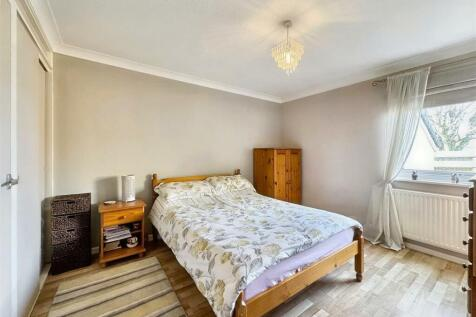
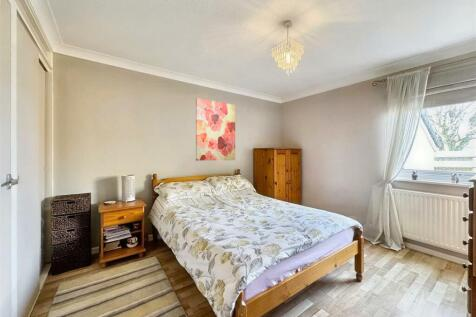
+ wall art (216, 131)
